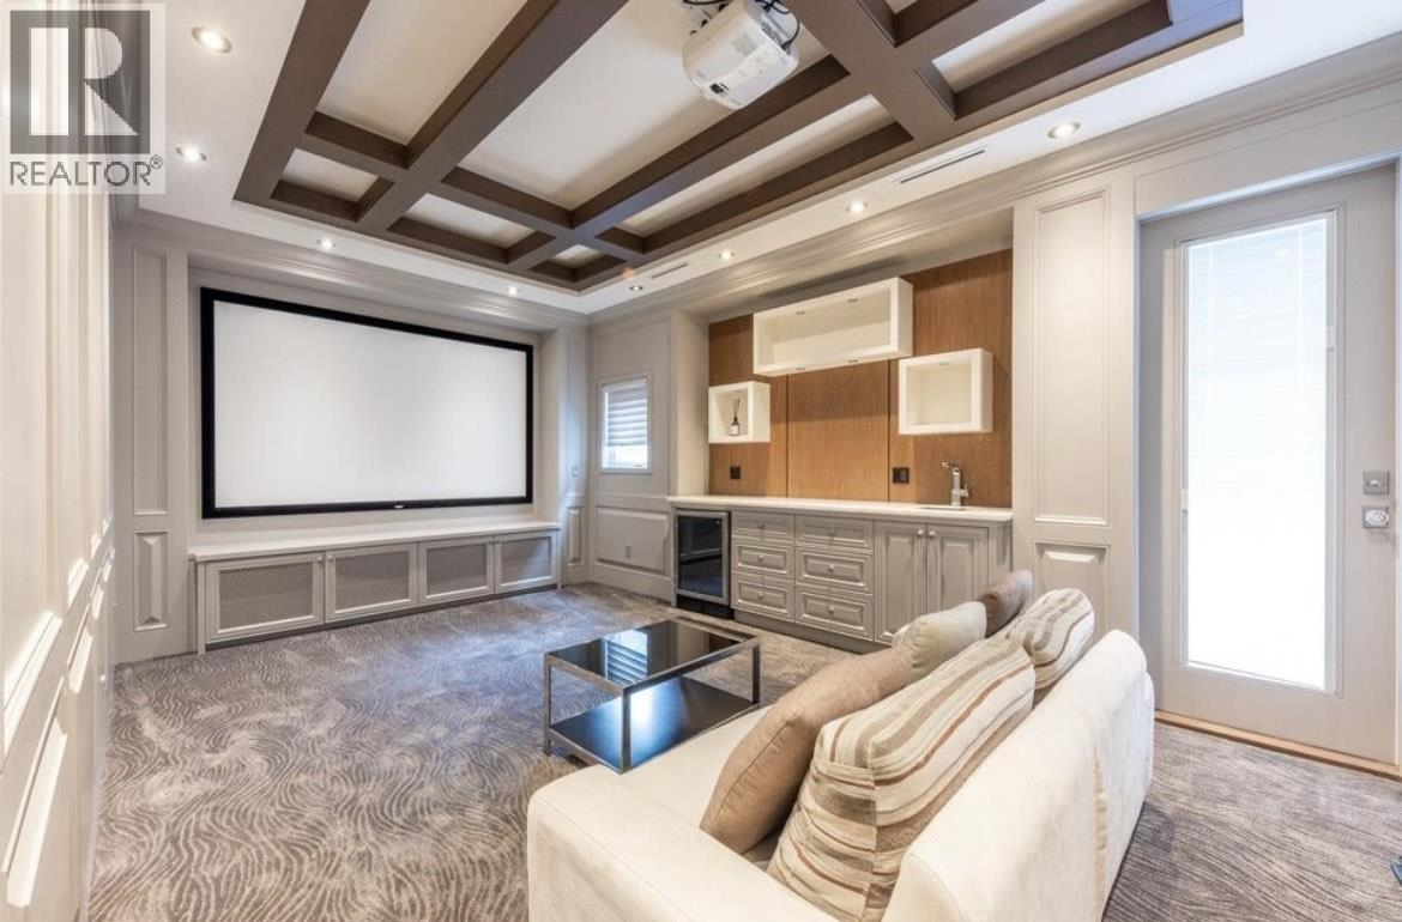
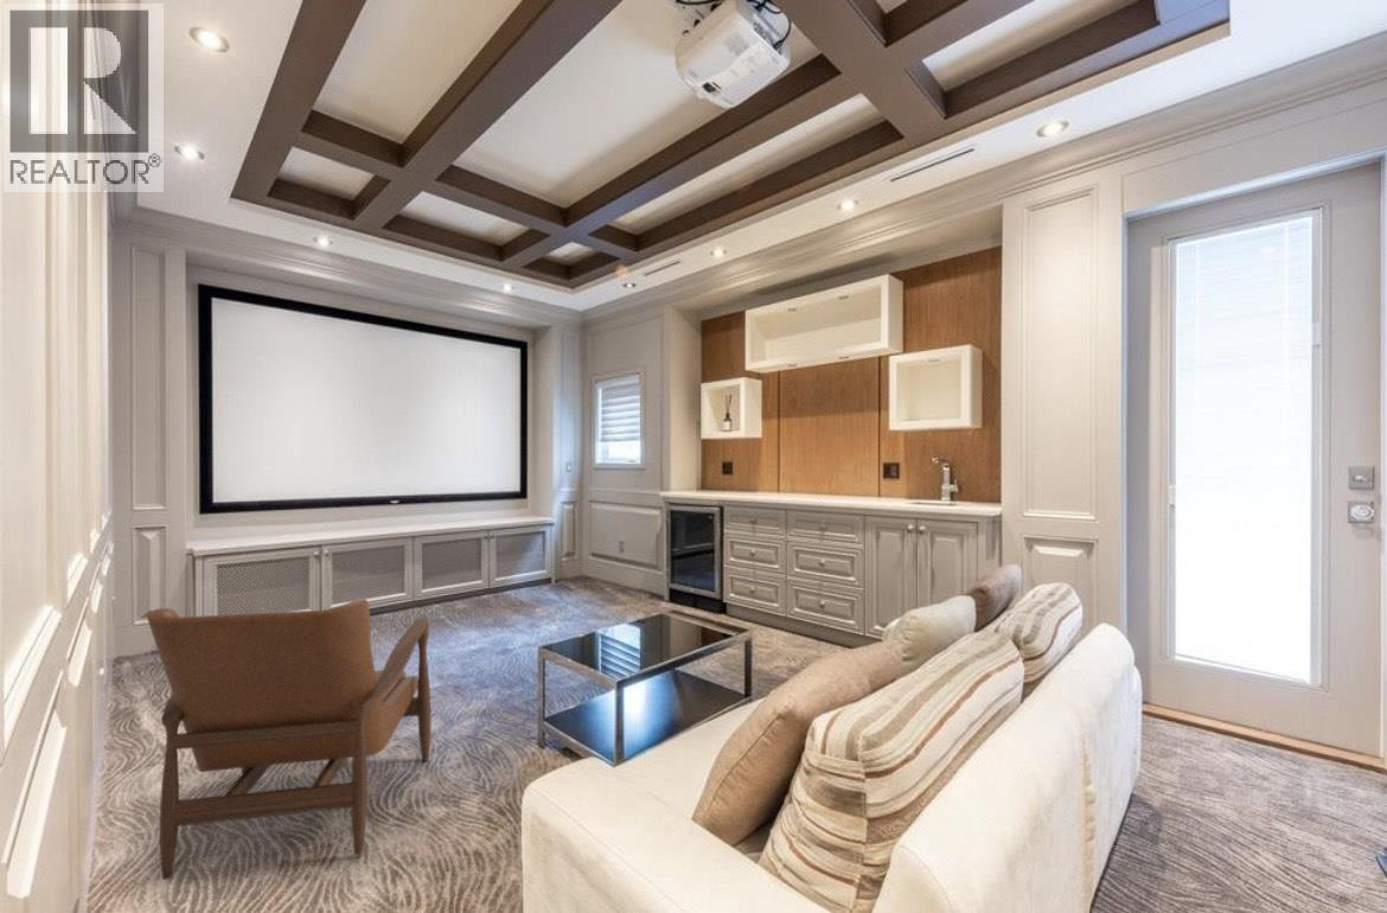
+ armchair (303, 698)
